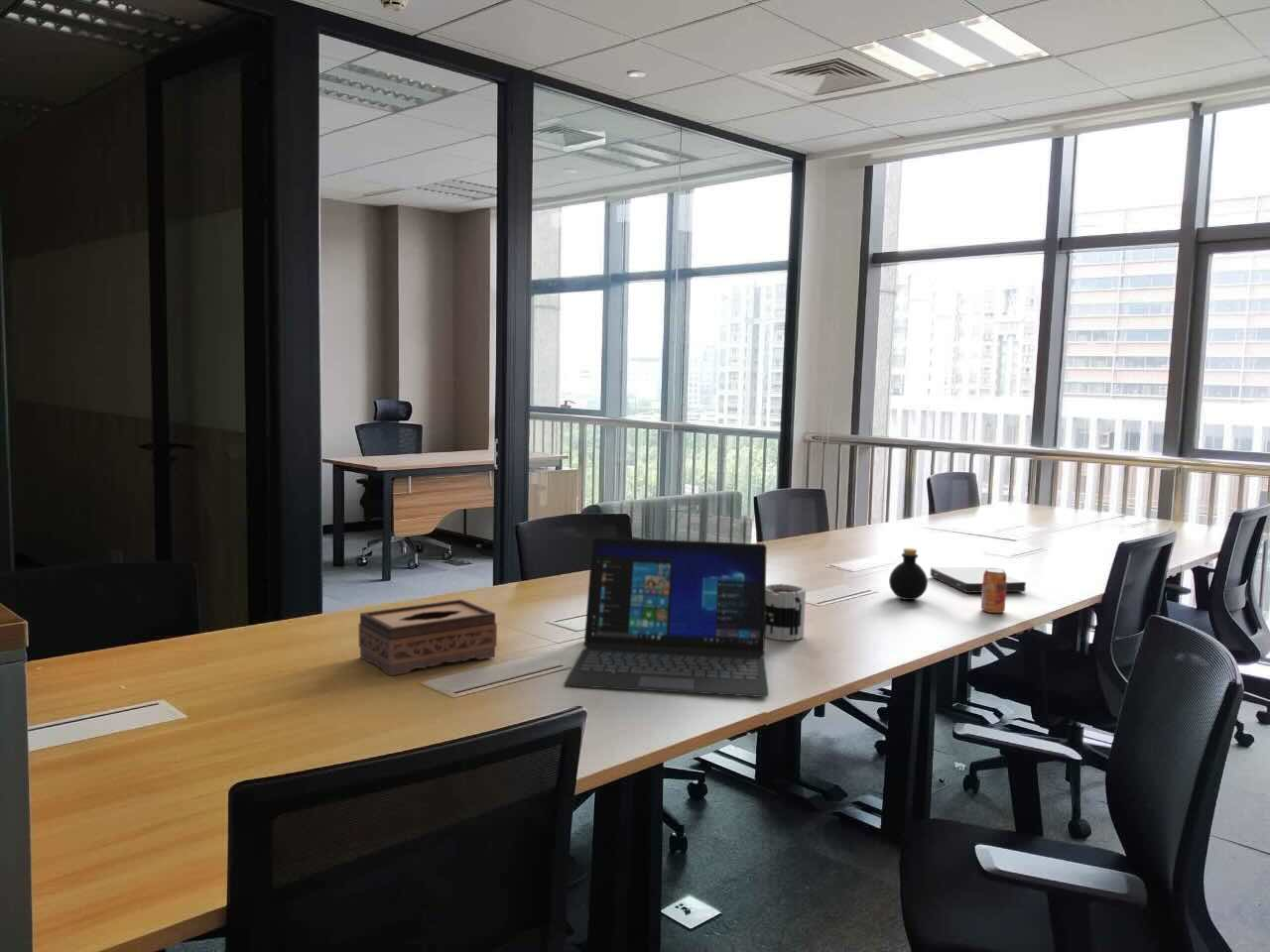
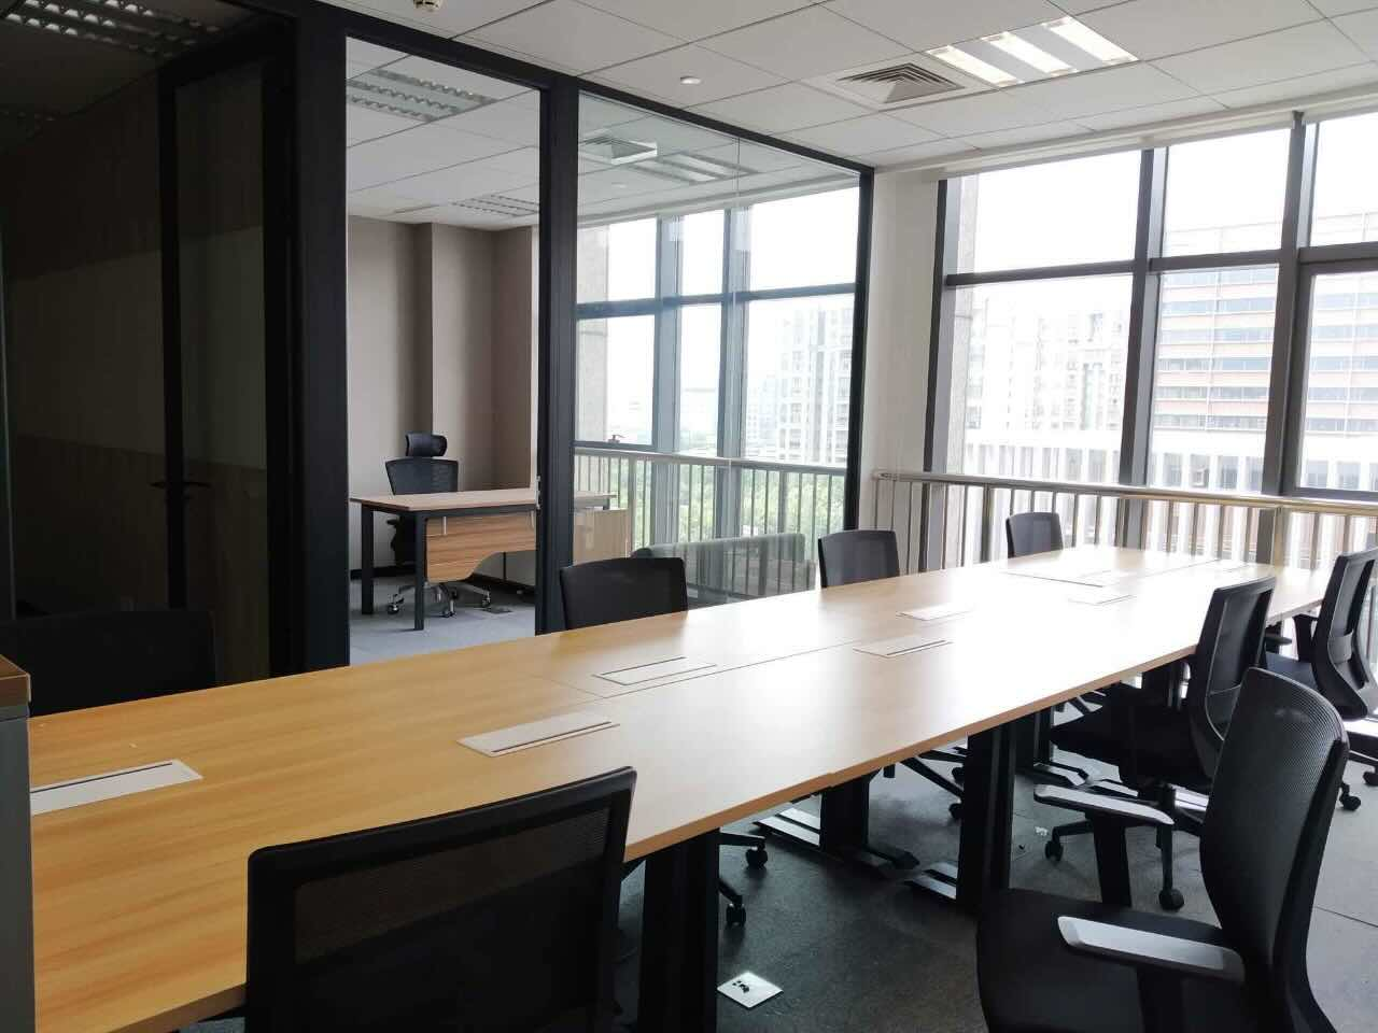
- book (975, 579)
- beverage can (993, 590)
- tissue box (428, 635)
- bottle (908, 573)
- laptop (673, 609)
- mug (774, 610)
